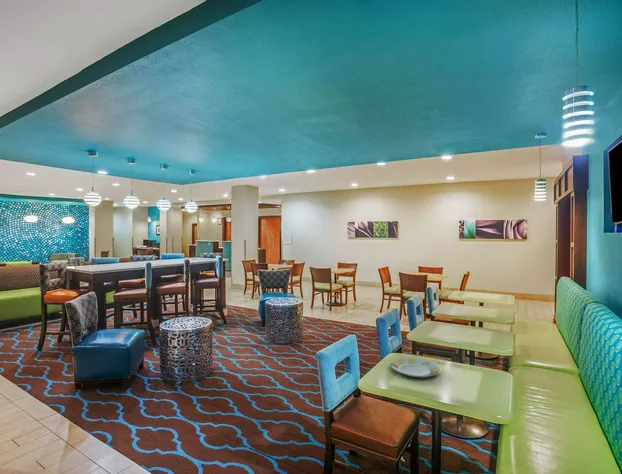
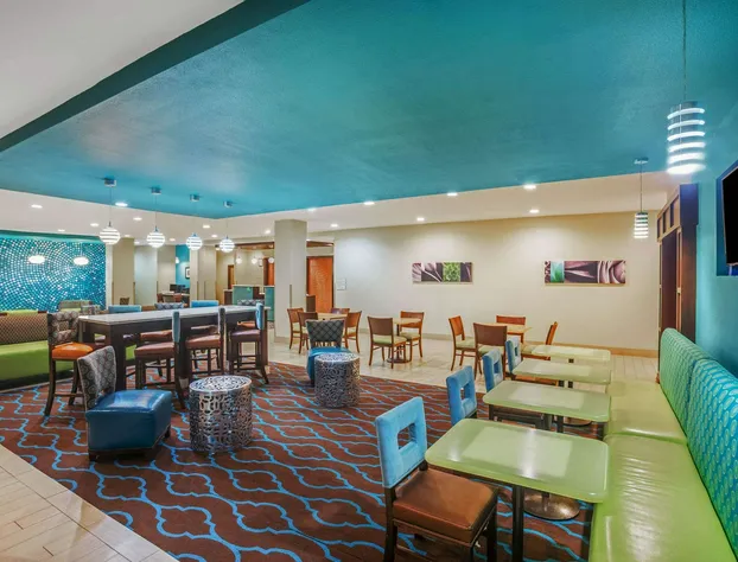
- plate (415, 368)
